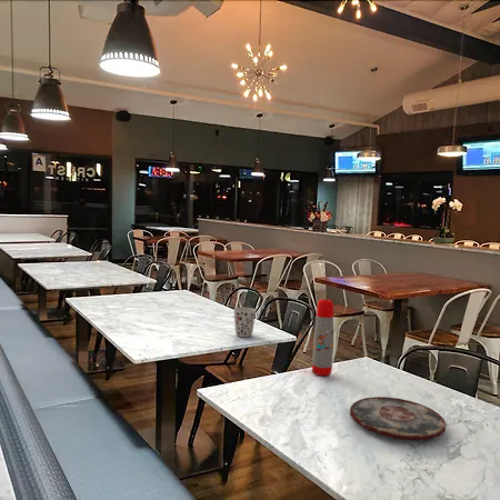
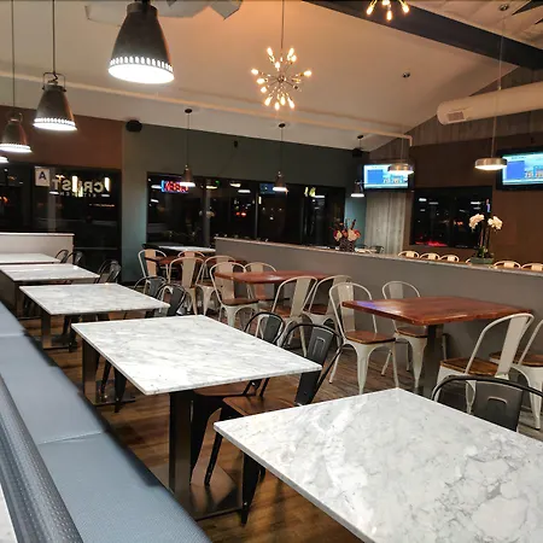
- cup (243, 322)
- water bottle (323, 336)
- plate (396, 417)
